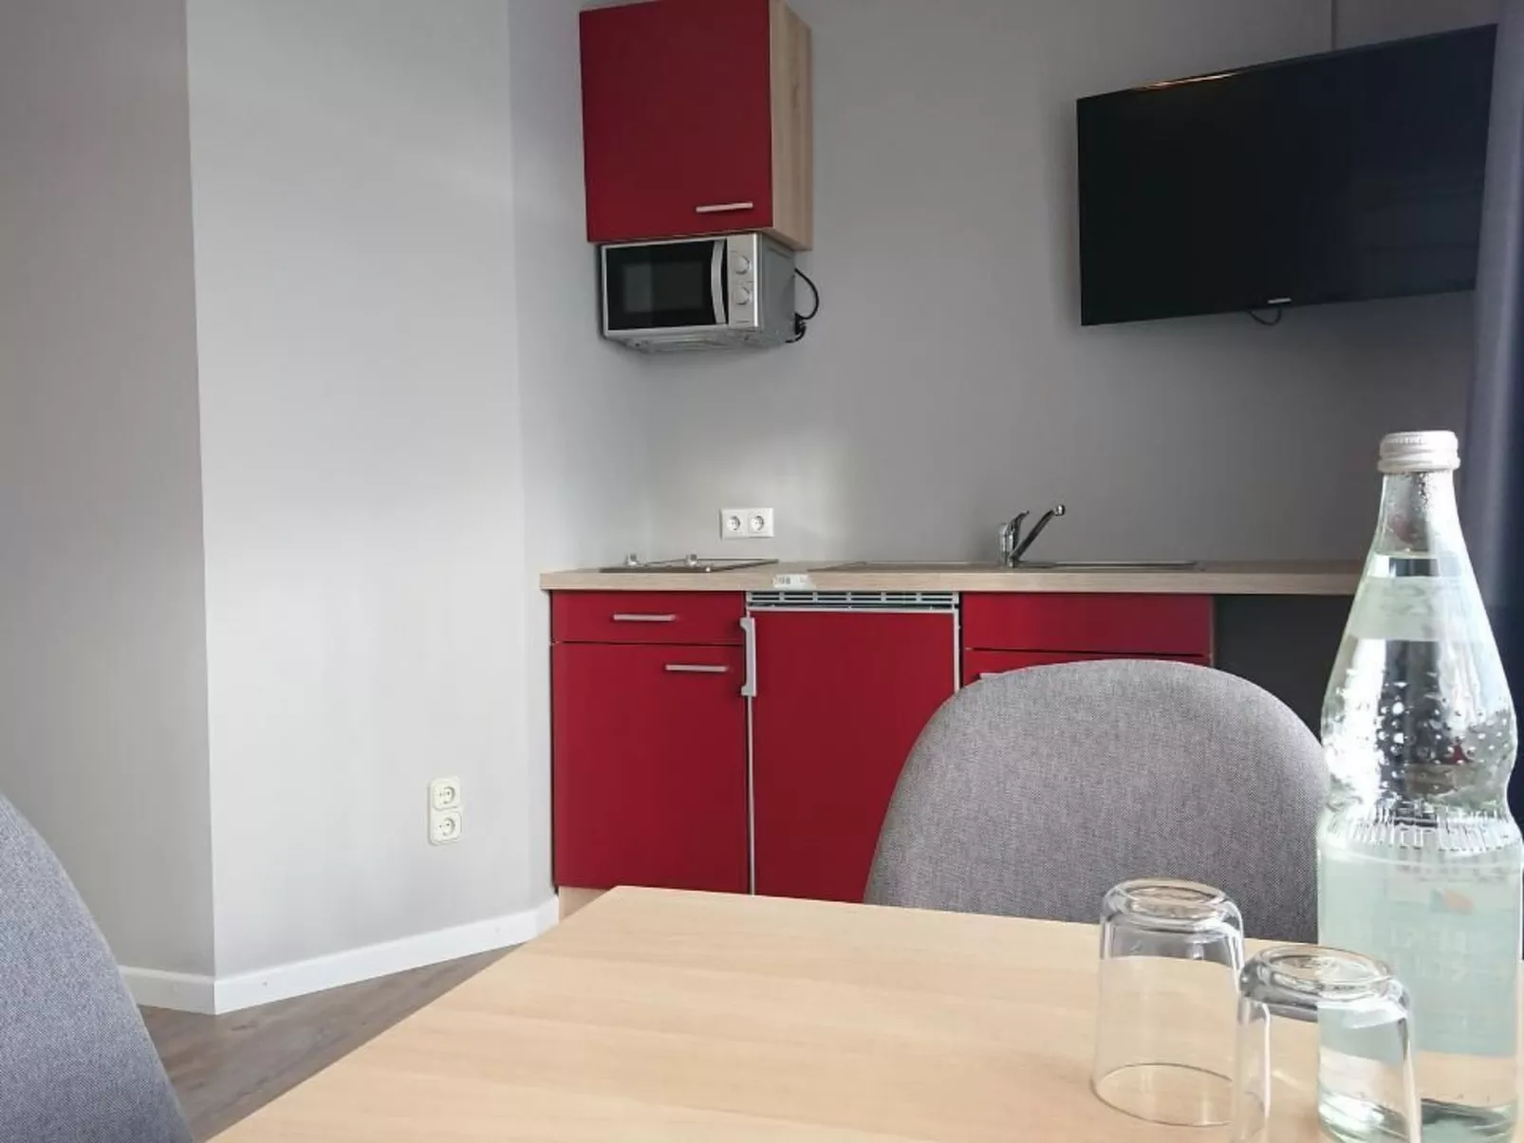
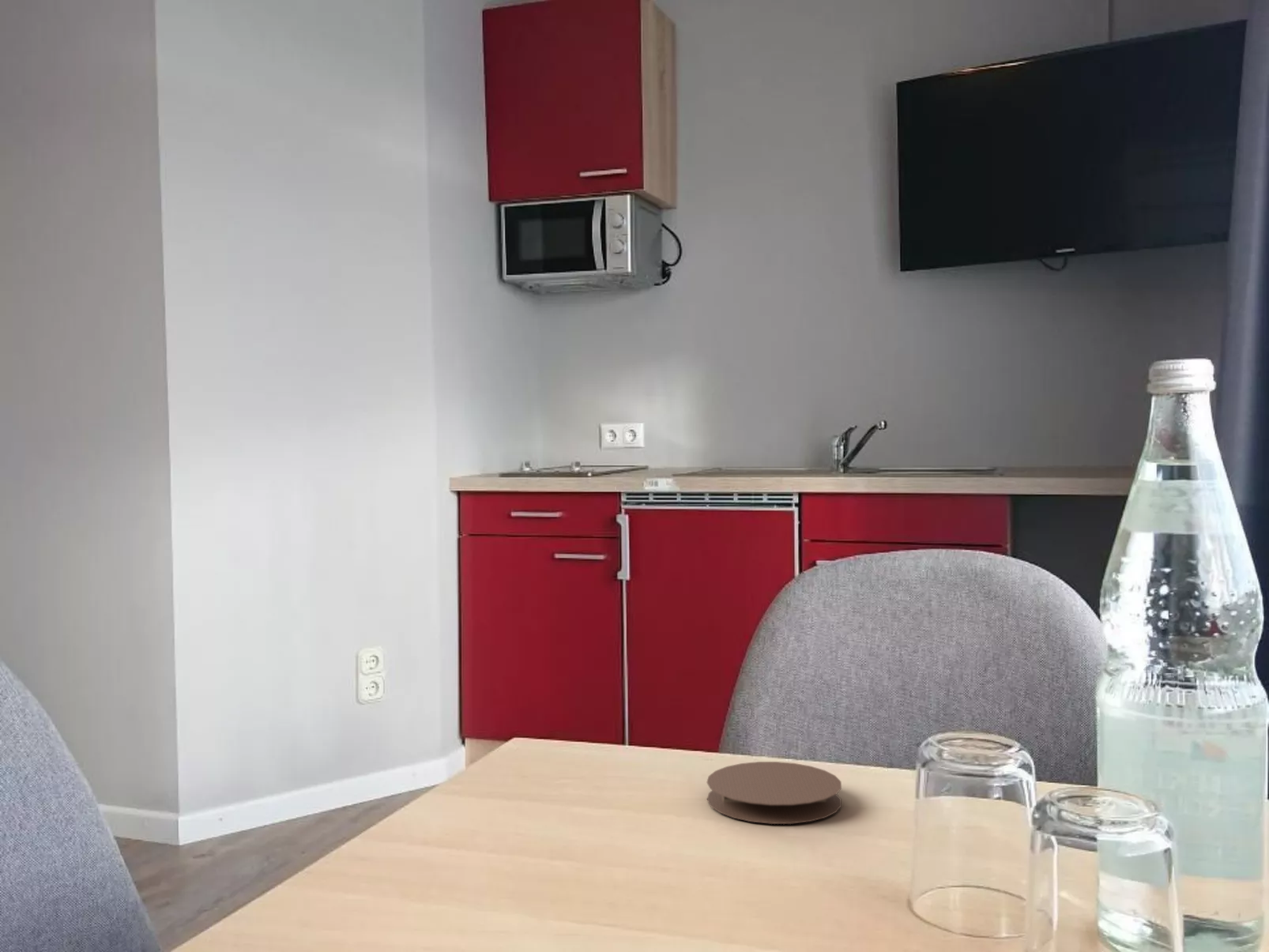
+ coaster (774, 790)
